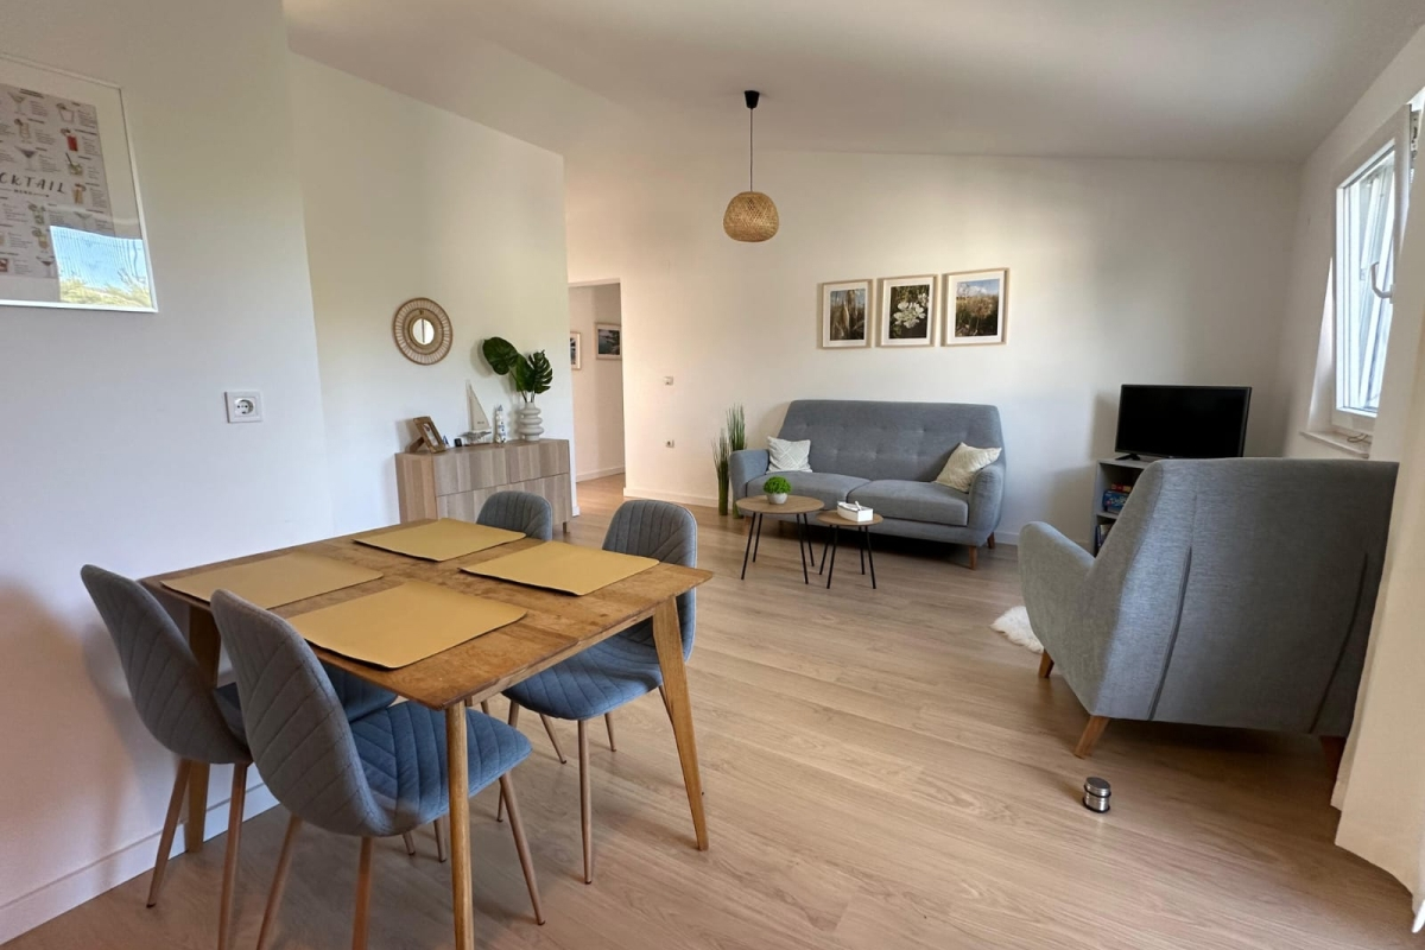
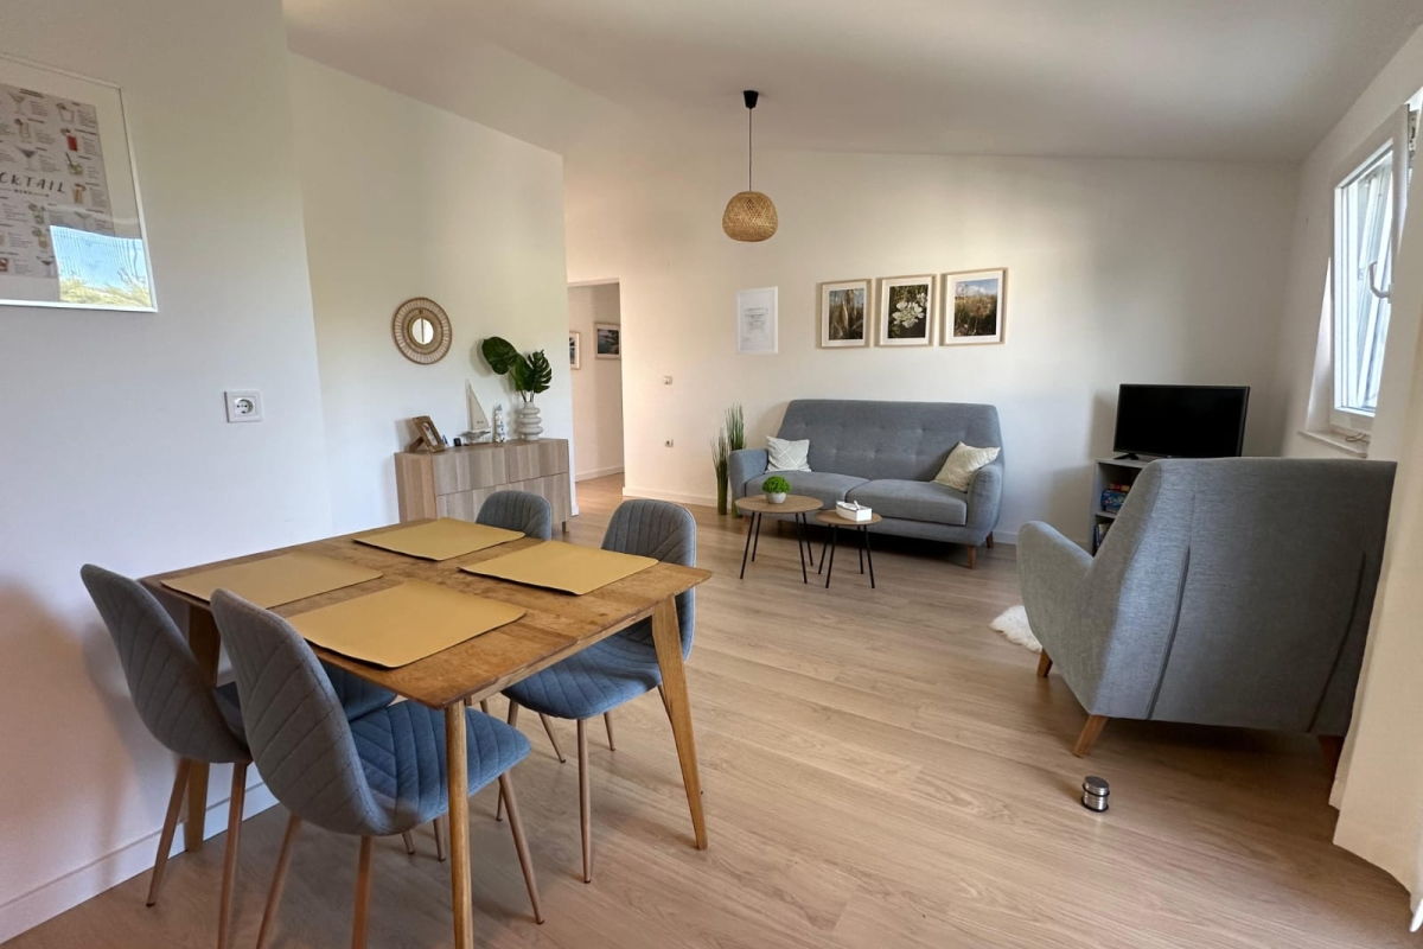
+ wall art (755, 321)
